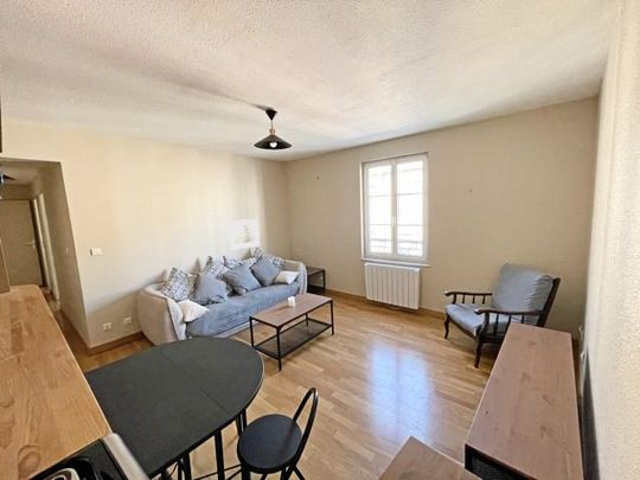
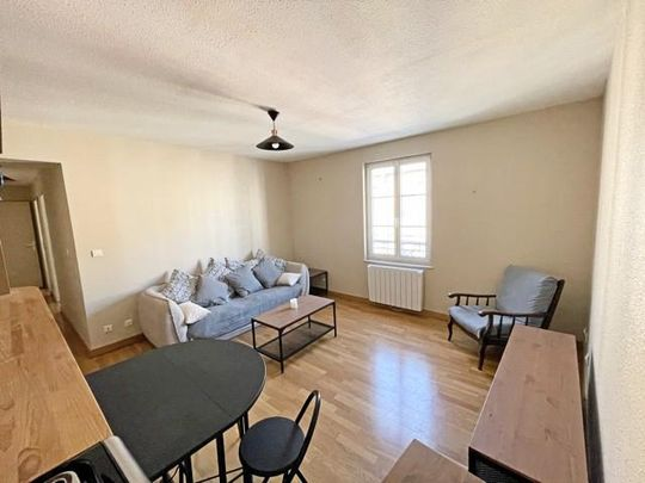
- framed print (244, 233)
